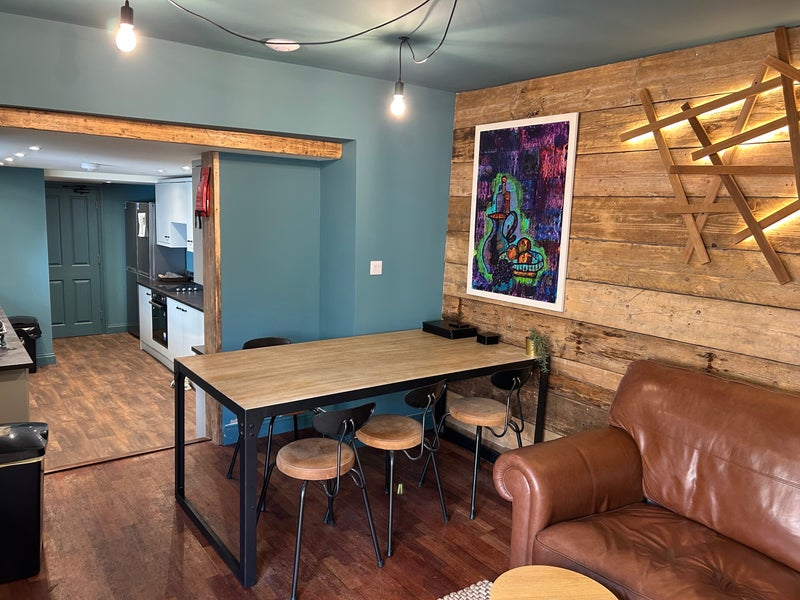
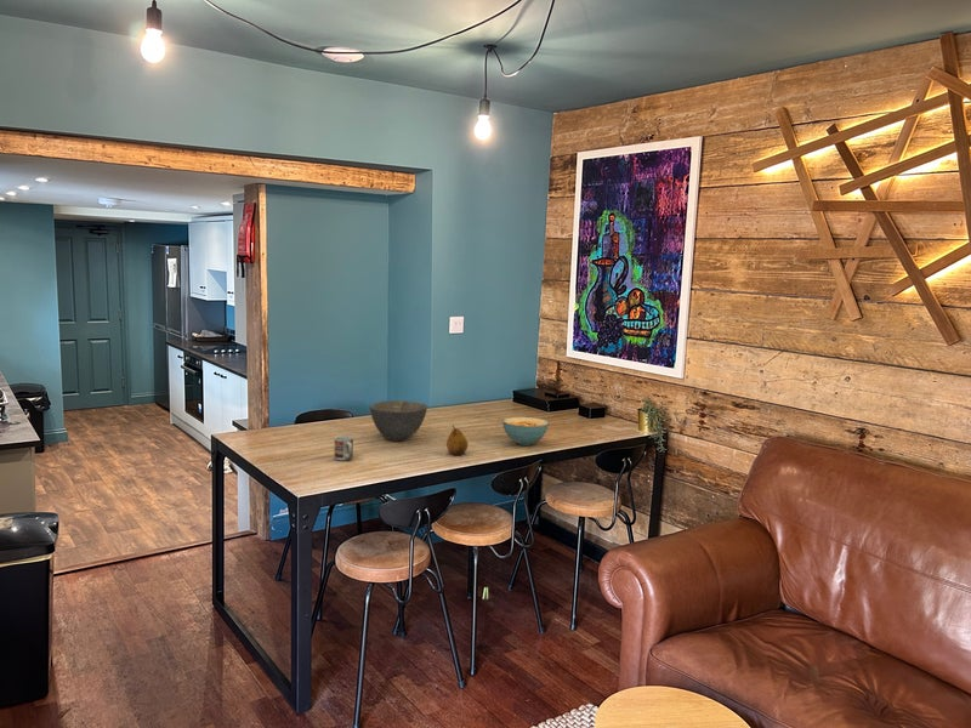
+ fruit (456, 438)
+ cereal bowl (524, 432)
+ cup (345, 449)
+ bowl (397, 422)
